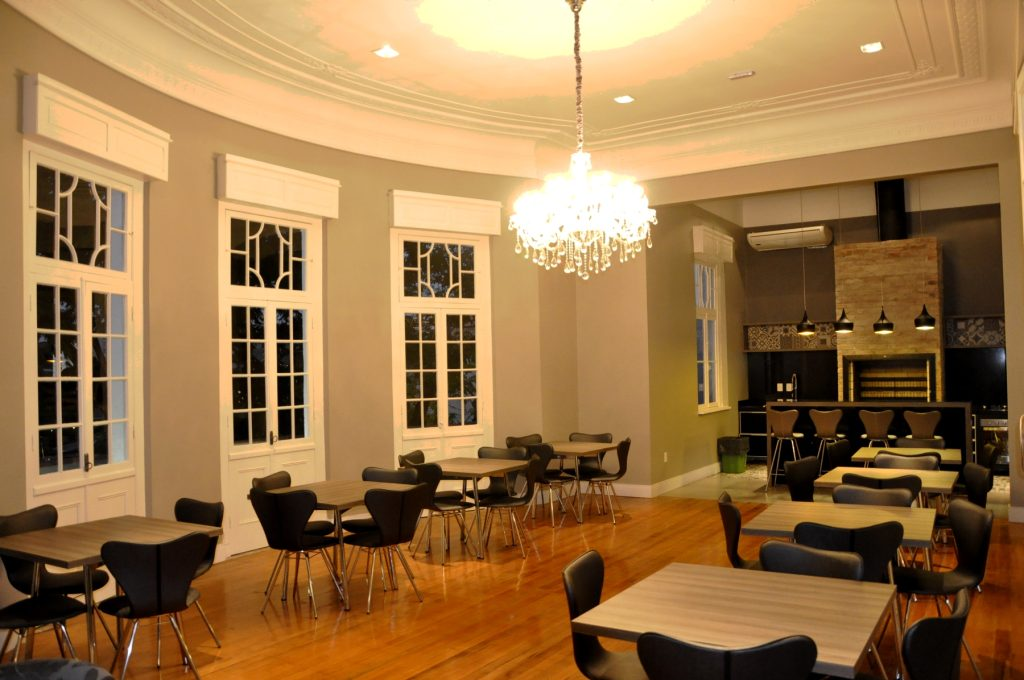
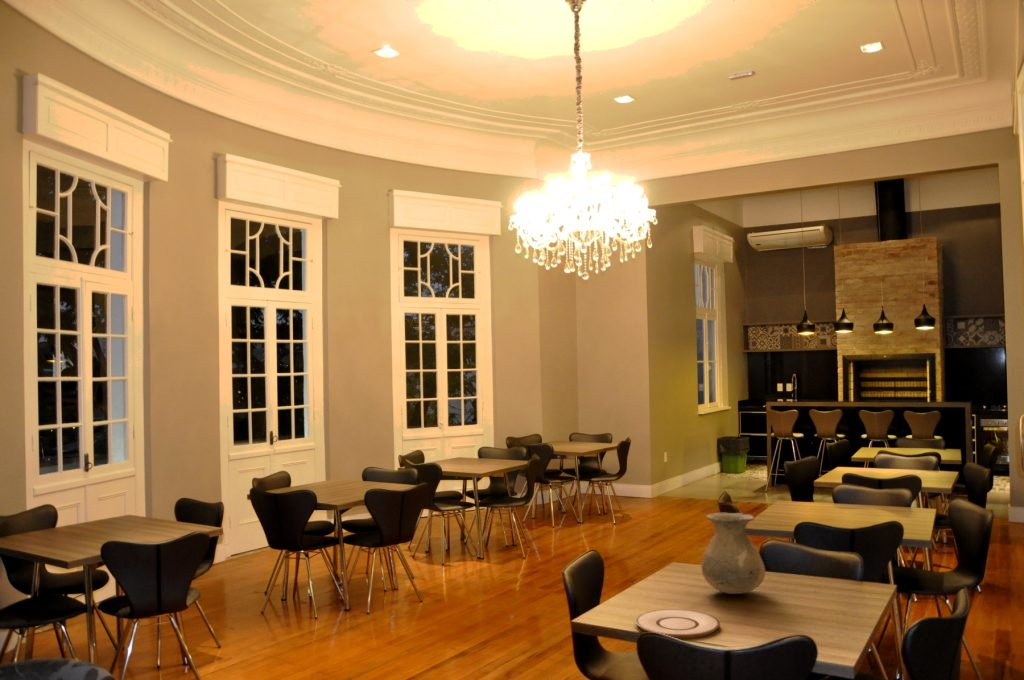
+ vase (733, 554)
+ plate (677, 623)
